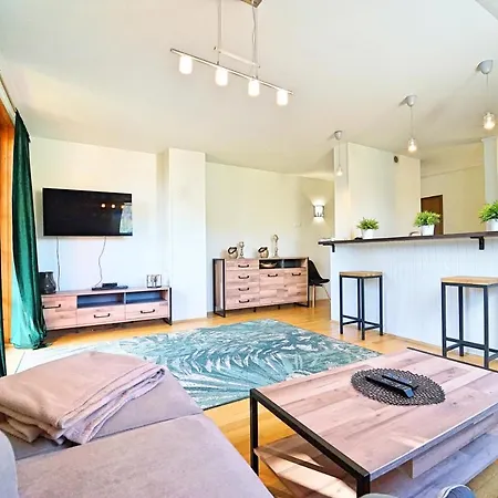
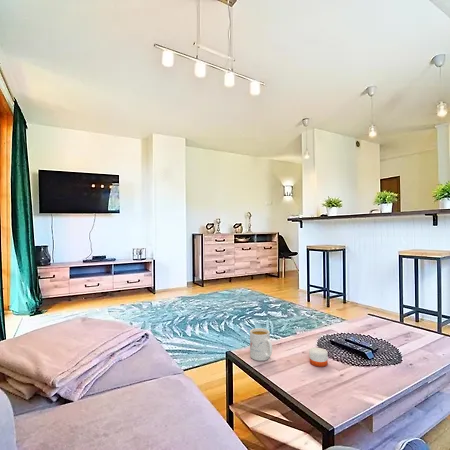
+ candle (318, 350)
+ mug (262, 345)
